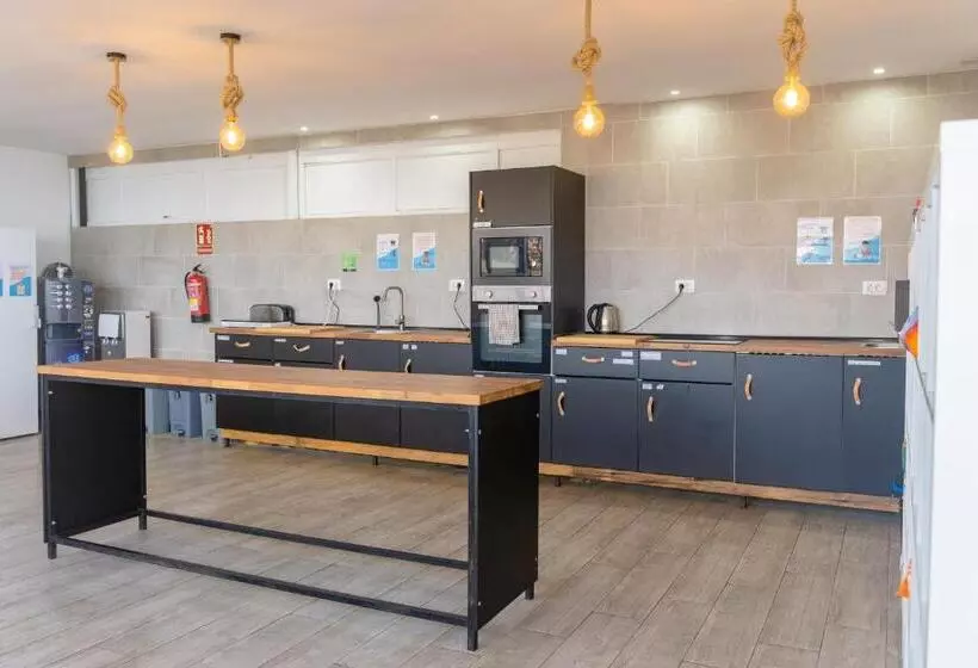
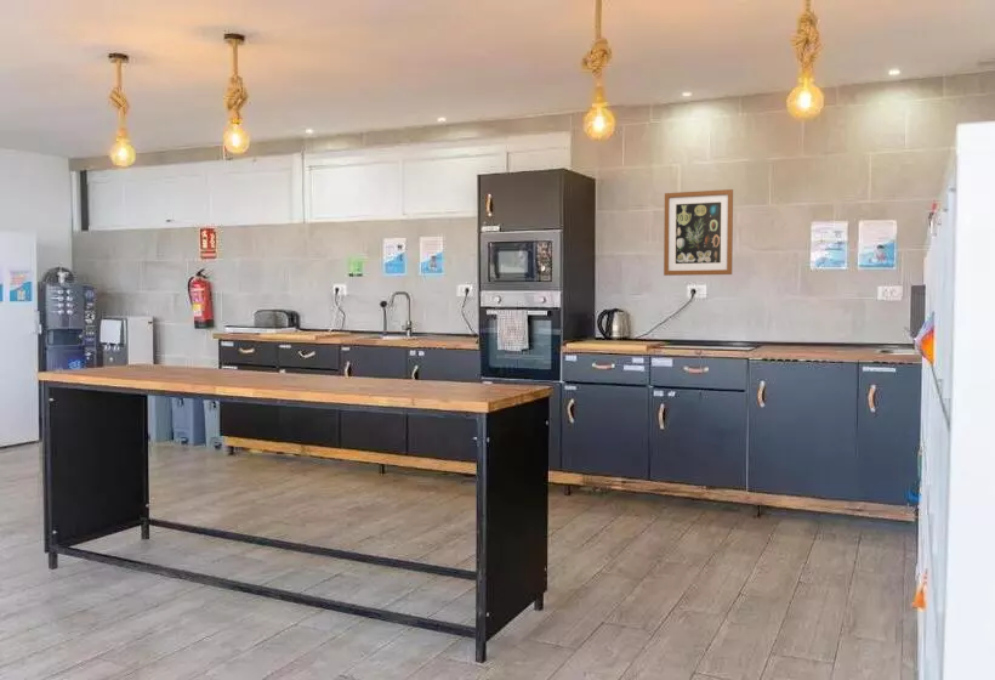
+ wall art (698, 233)
